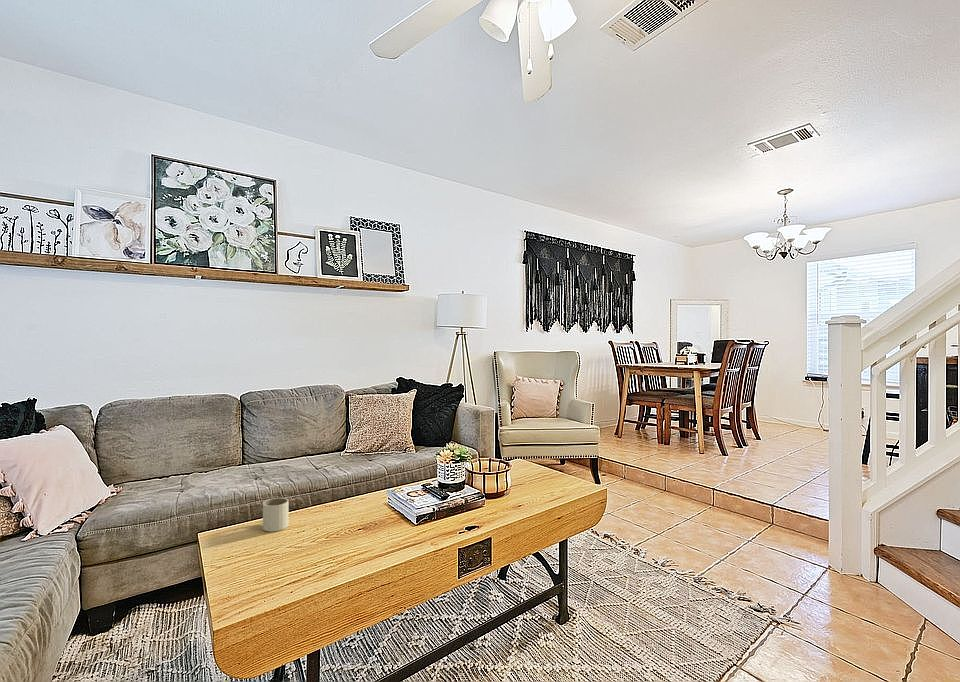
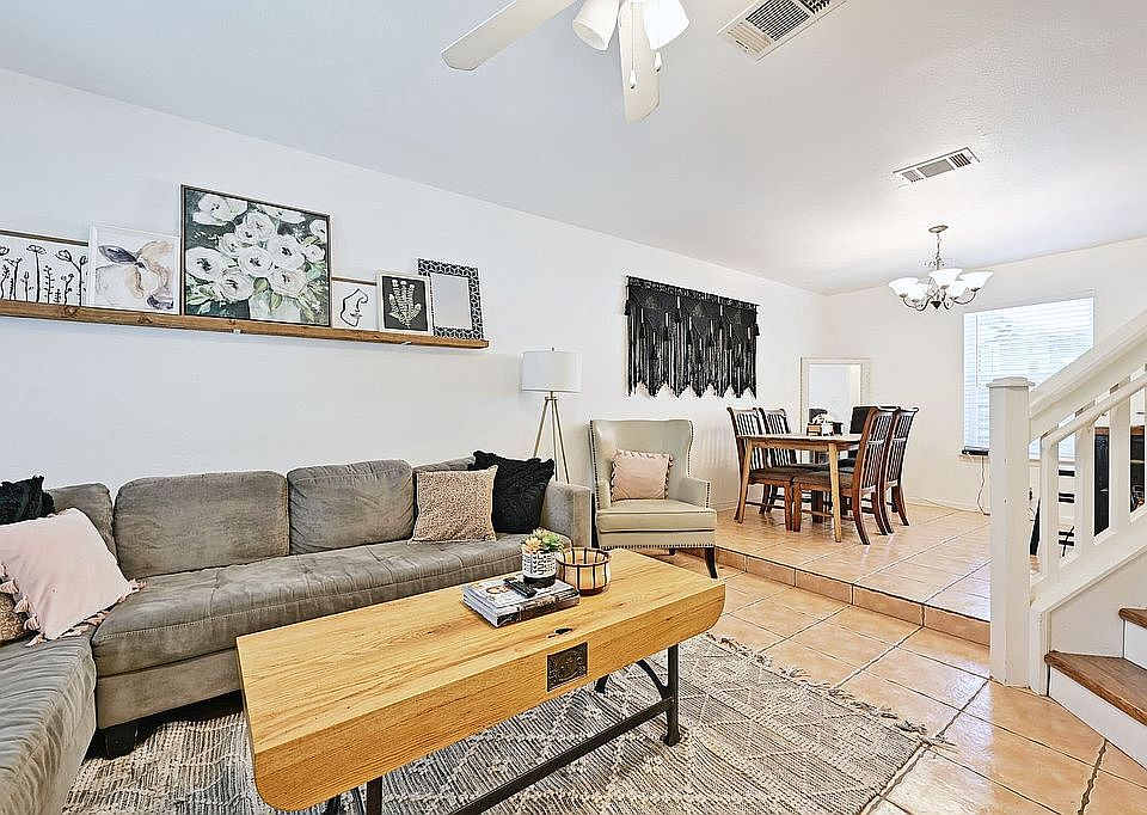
- mug (274, 512)
